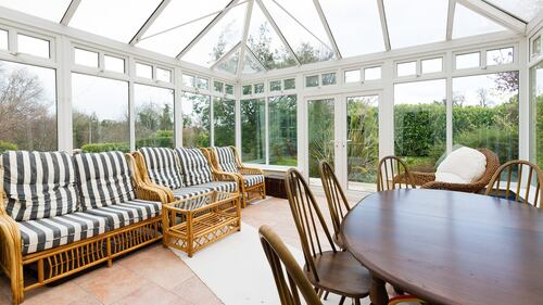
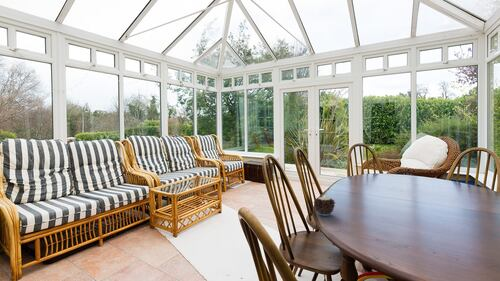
+ candle (324, 204)
